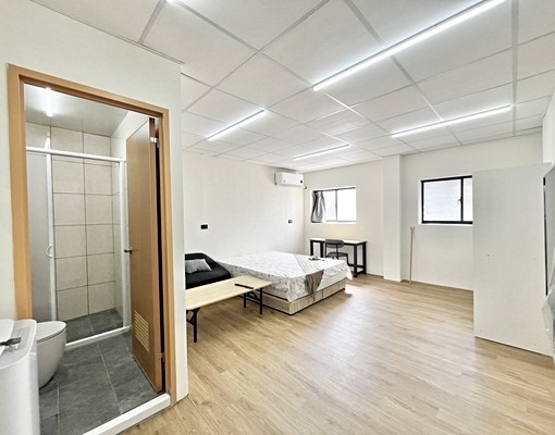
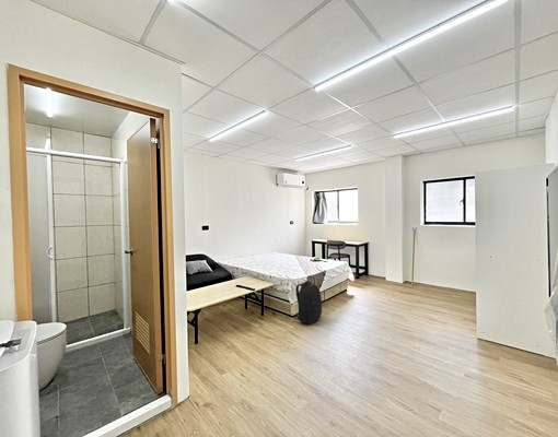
+ backpack (306, 300)
